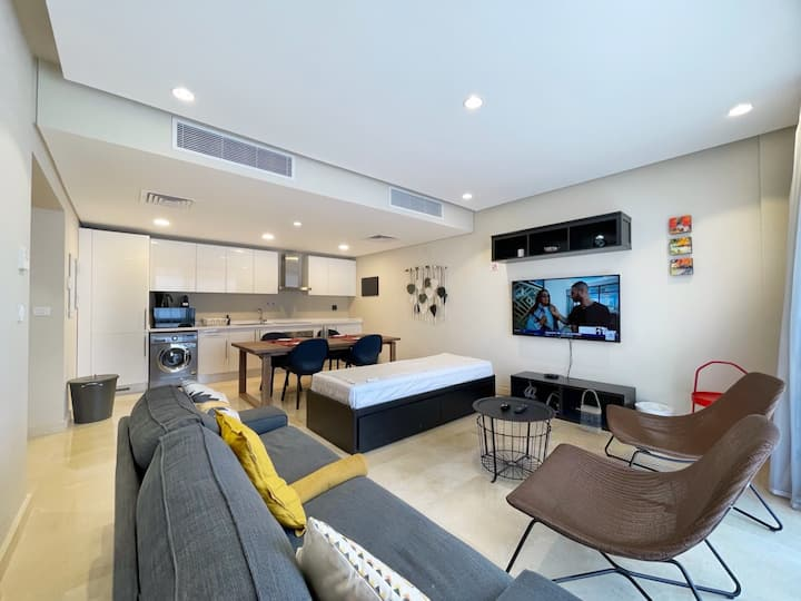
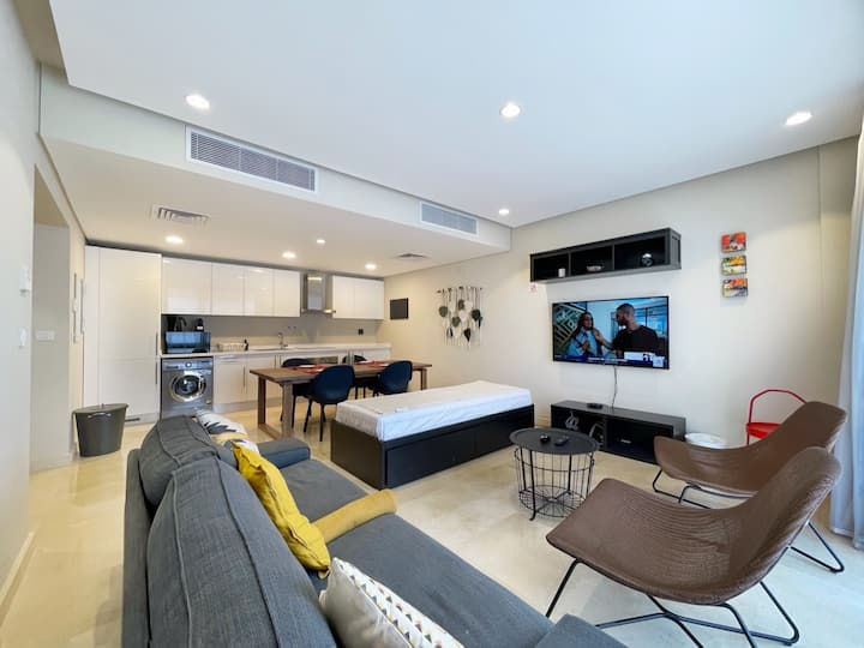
- bag (591, 410)
